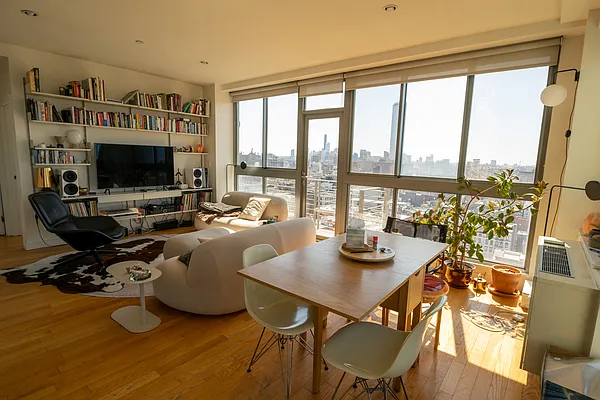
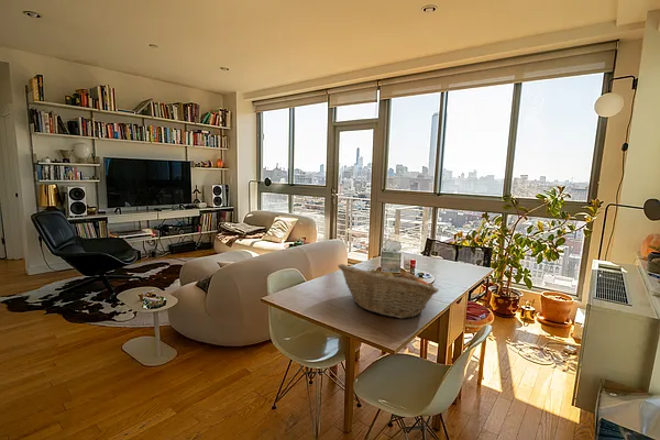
+ fruit basket (385, 285)
